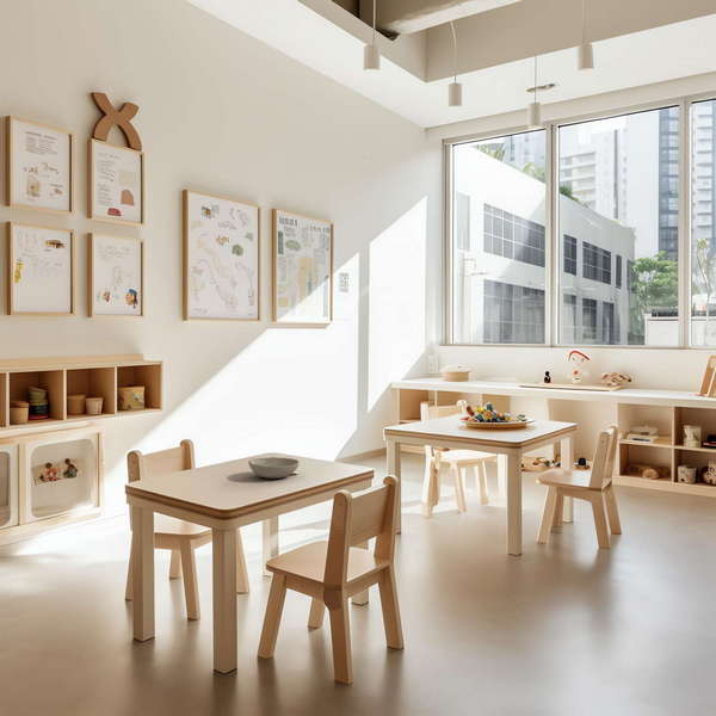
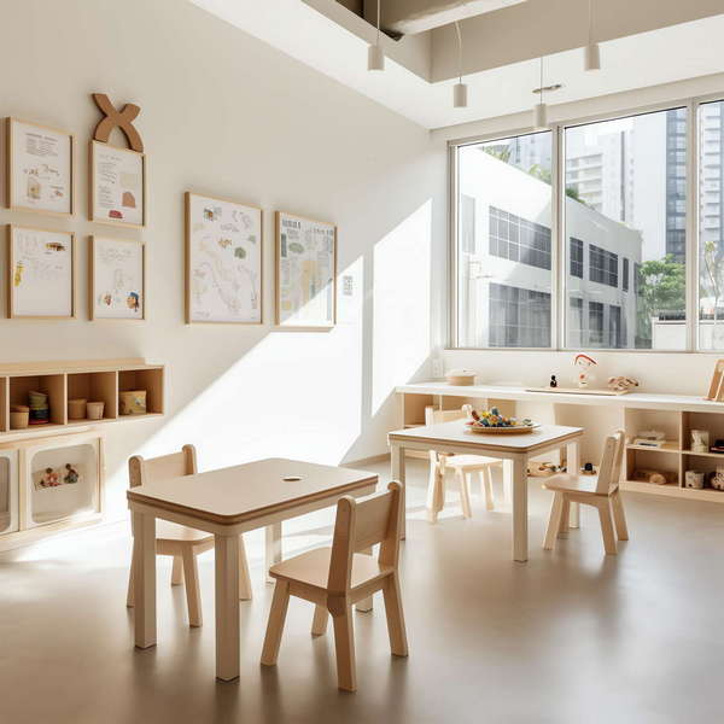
- bowl (273, 468)
